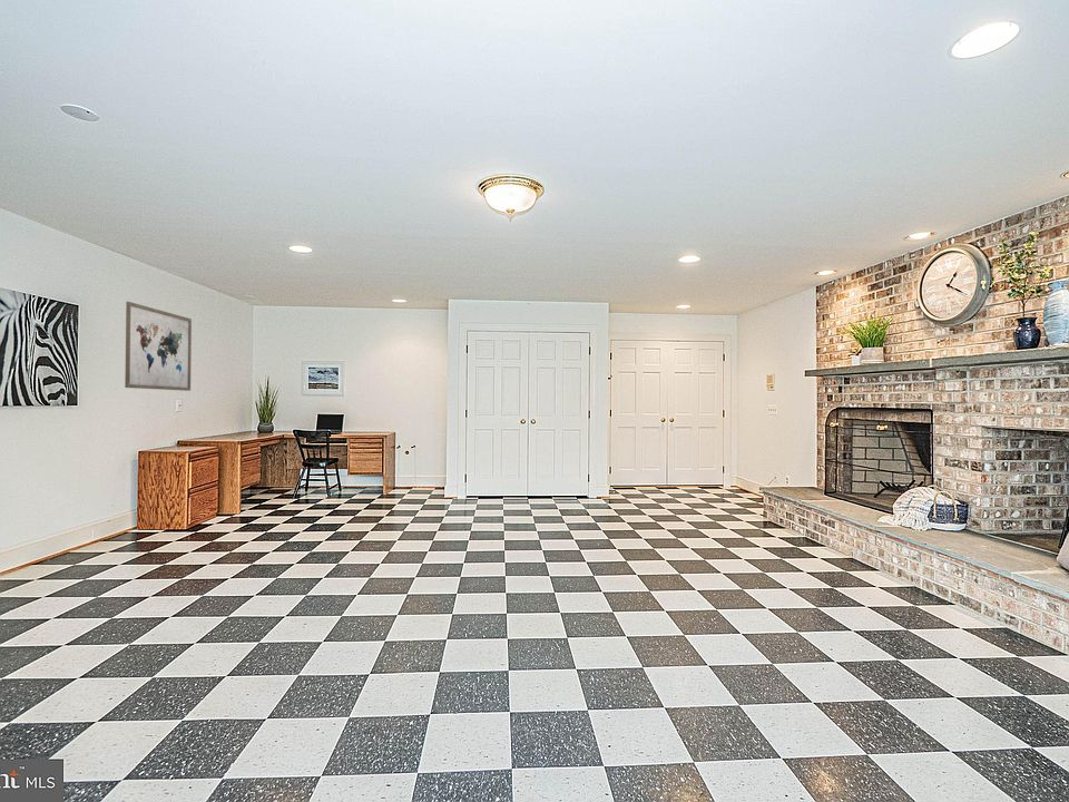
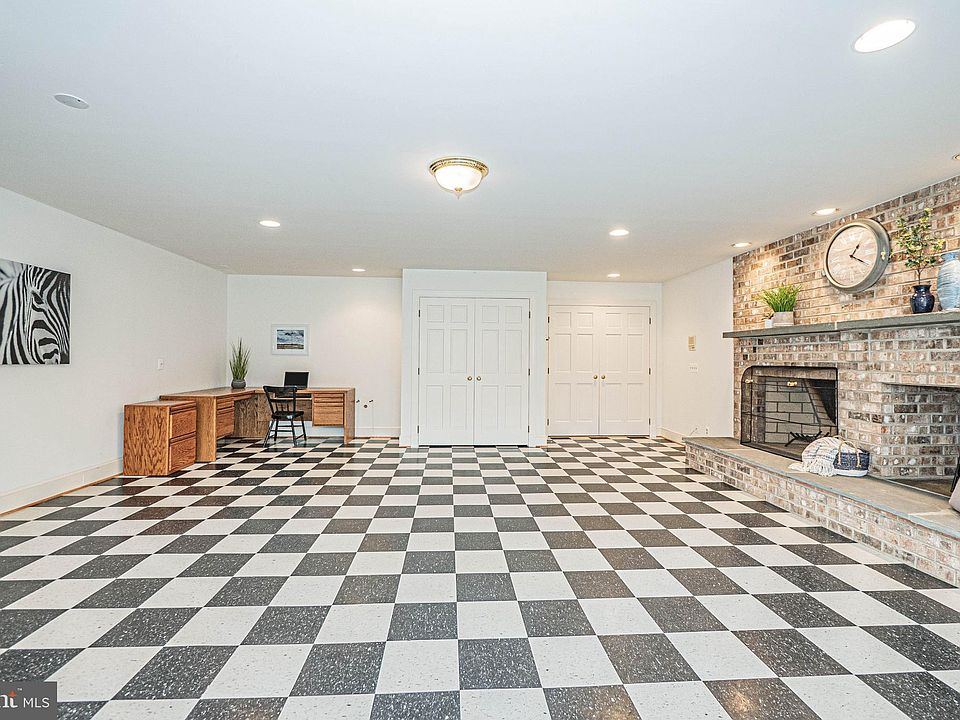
- wall art (160, 350)
